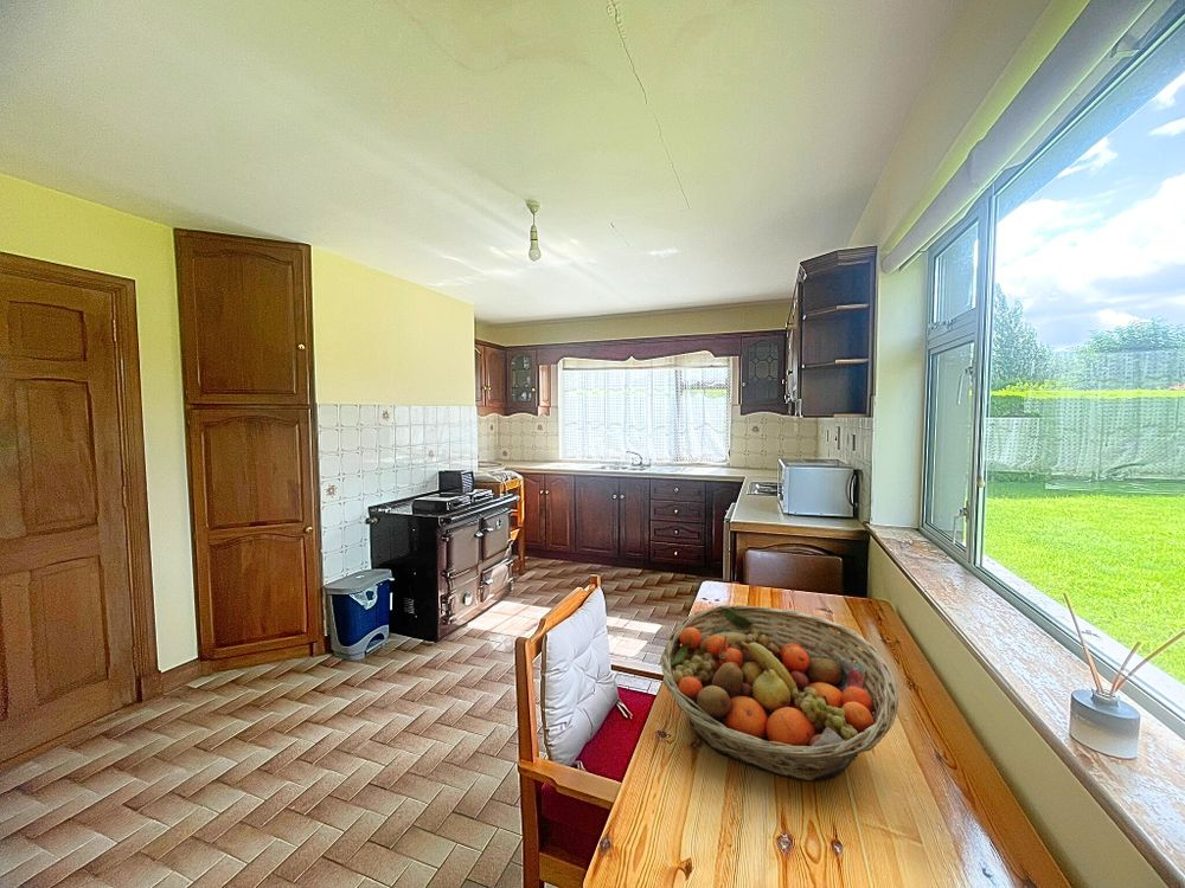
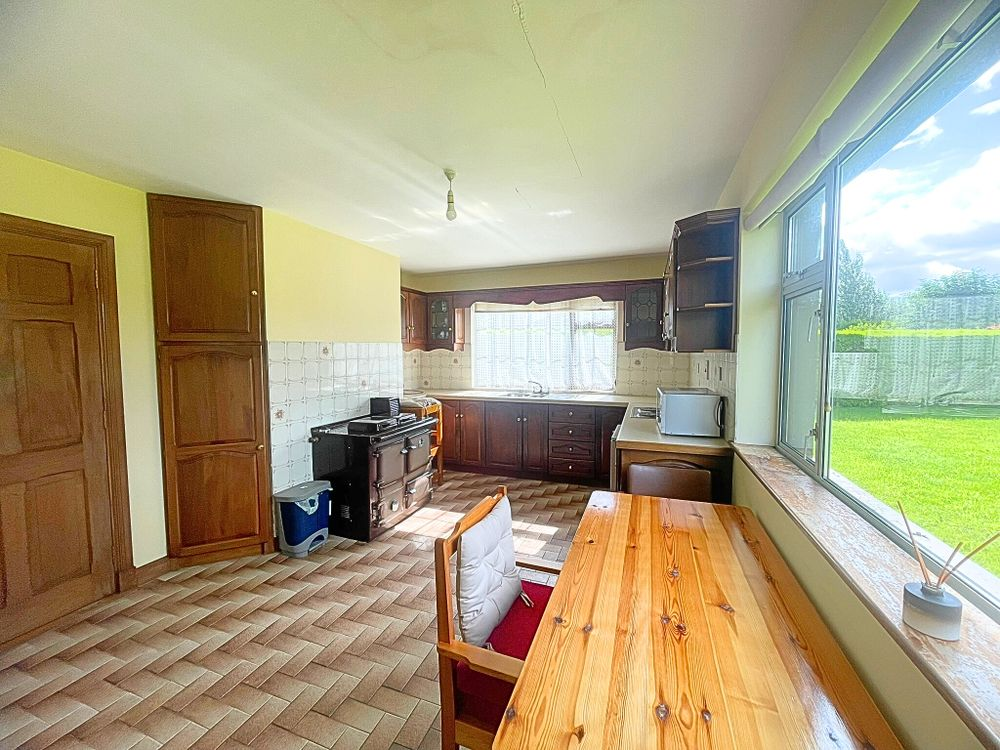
- fruit basket (768, 681)
